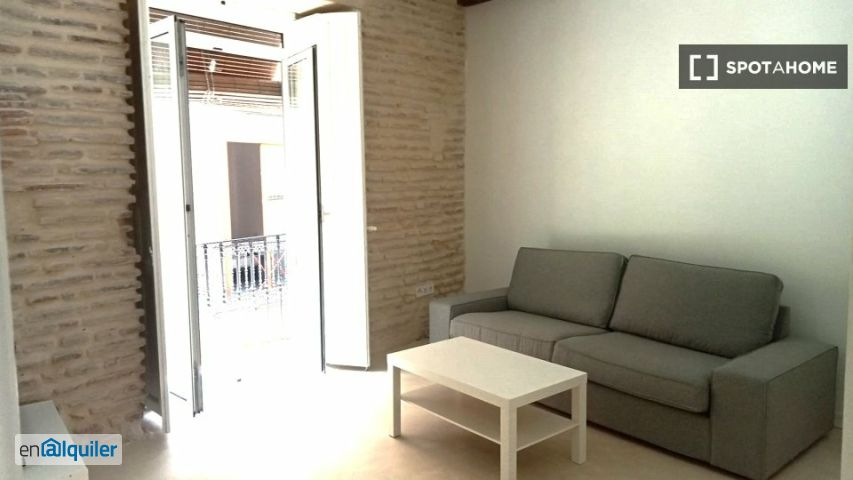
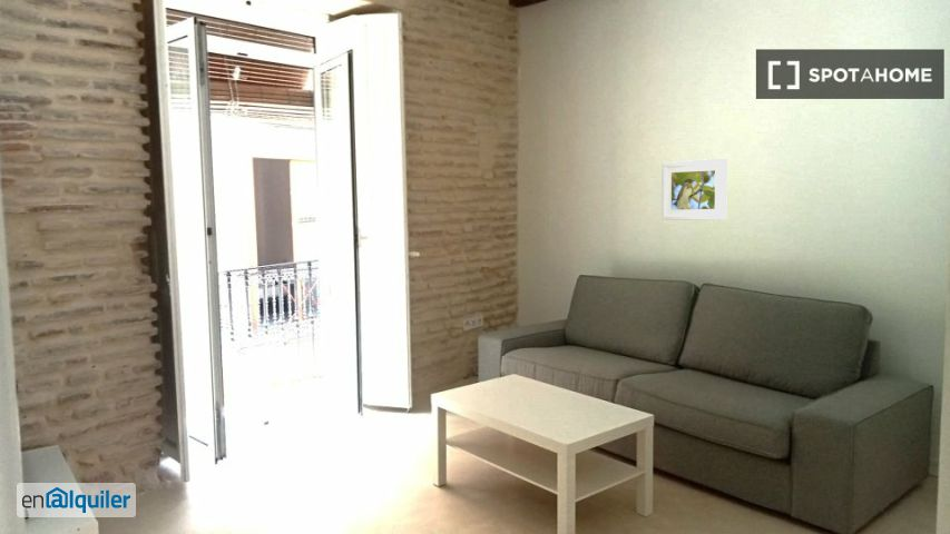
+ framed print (693, 190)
